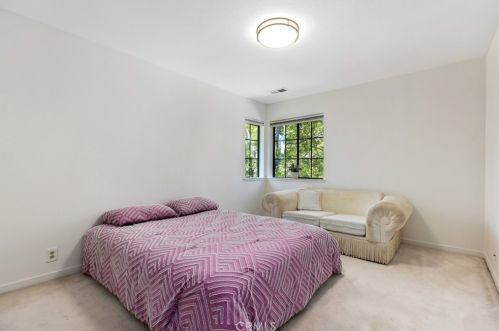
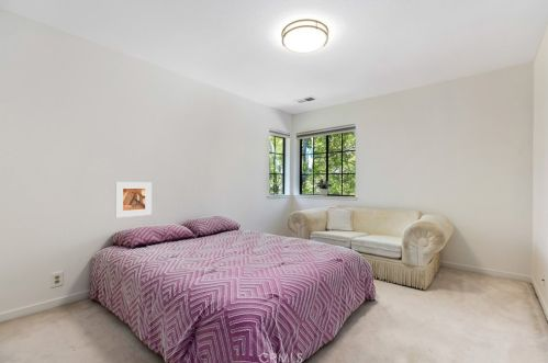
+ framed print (134, 198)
